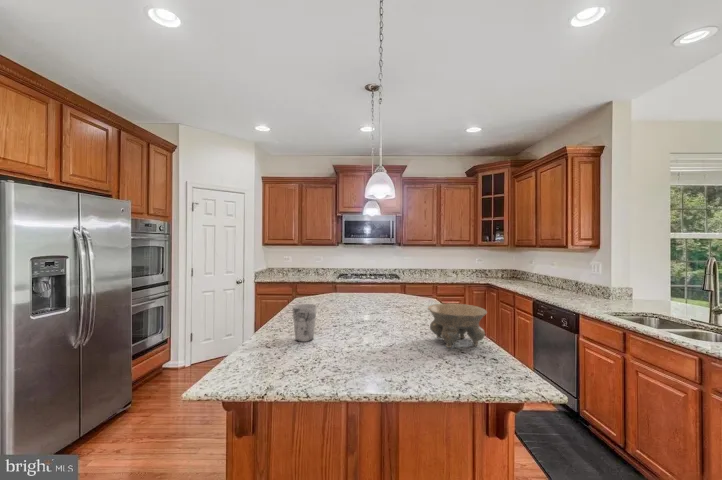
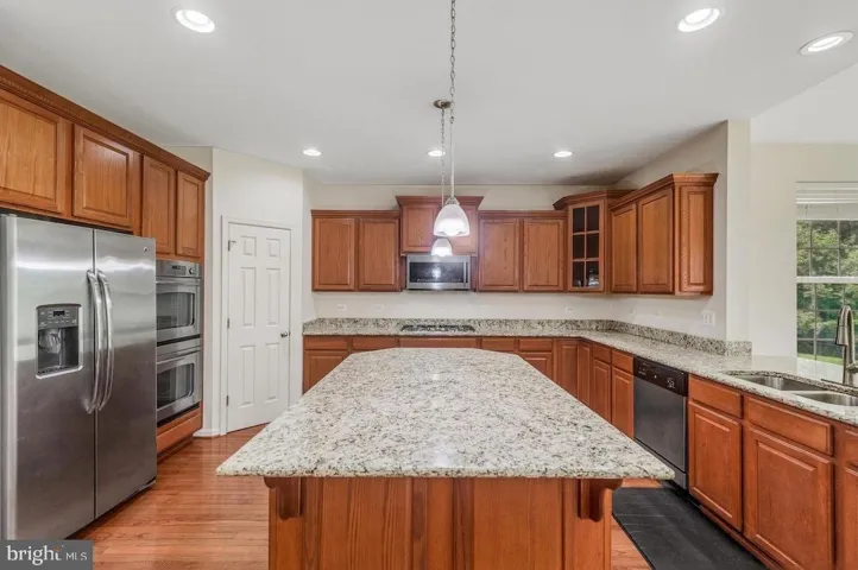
- bowl (456, 325)
- cup (304, 322)
